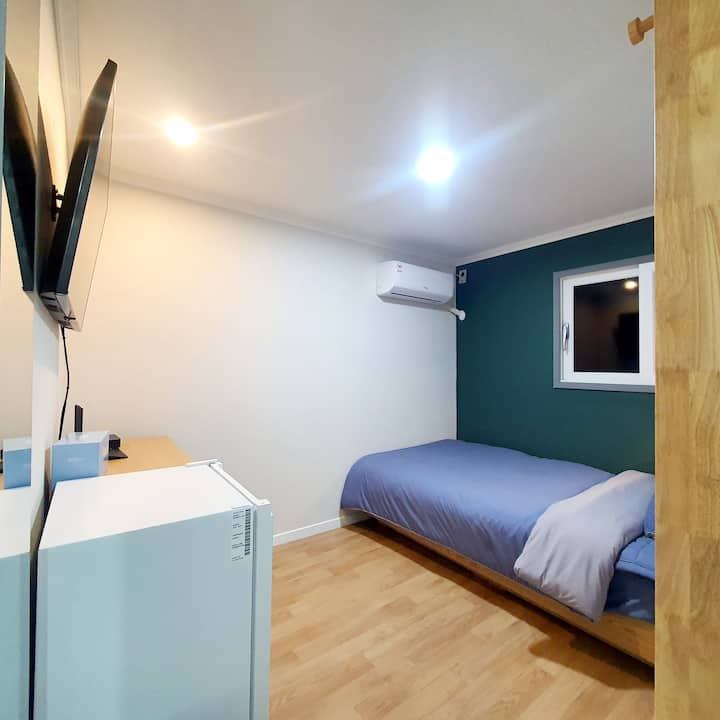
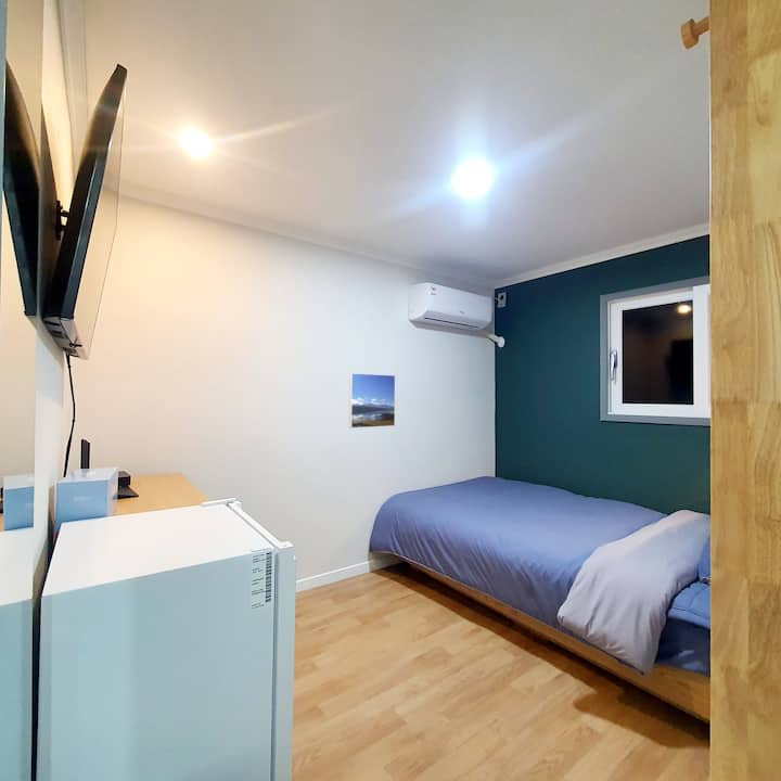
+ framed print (372, 400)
